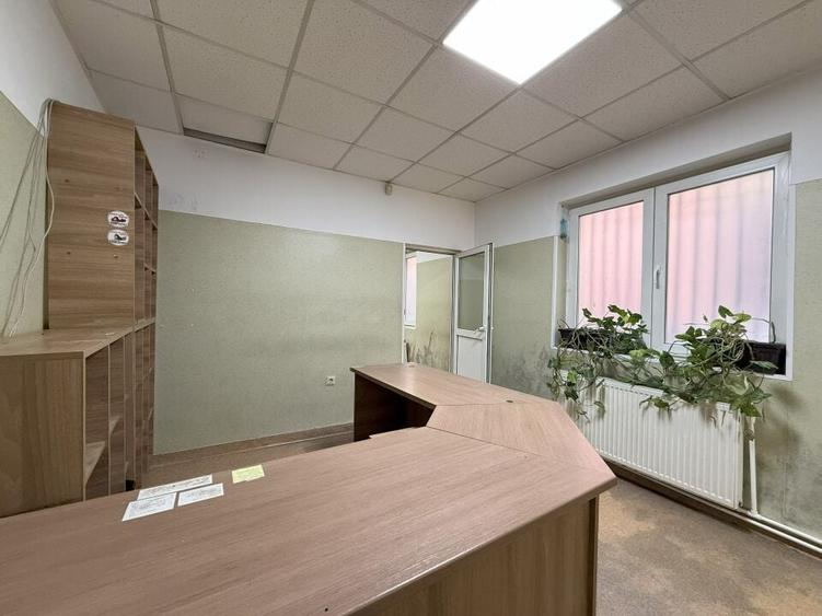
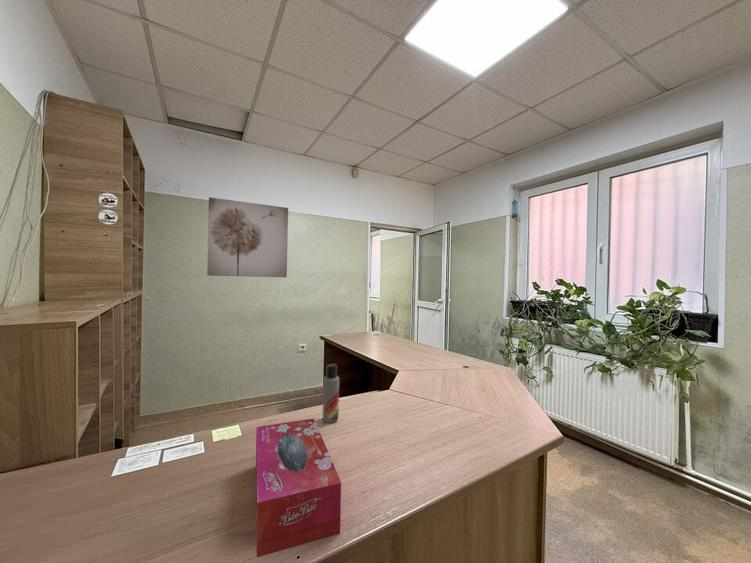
+ wall art (250, 239)
+ lotion bottle (331, 391)
+ tissue box (291, 472)
